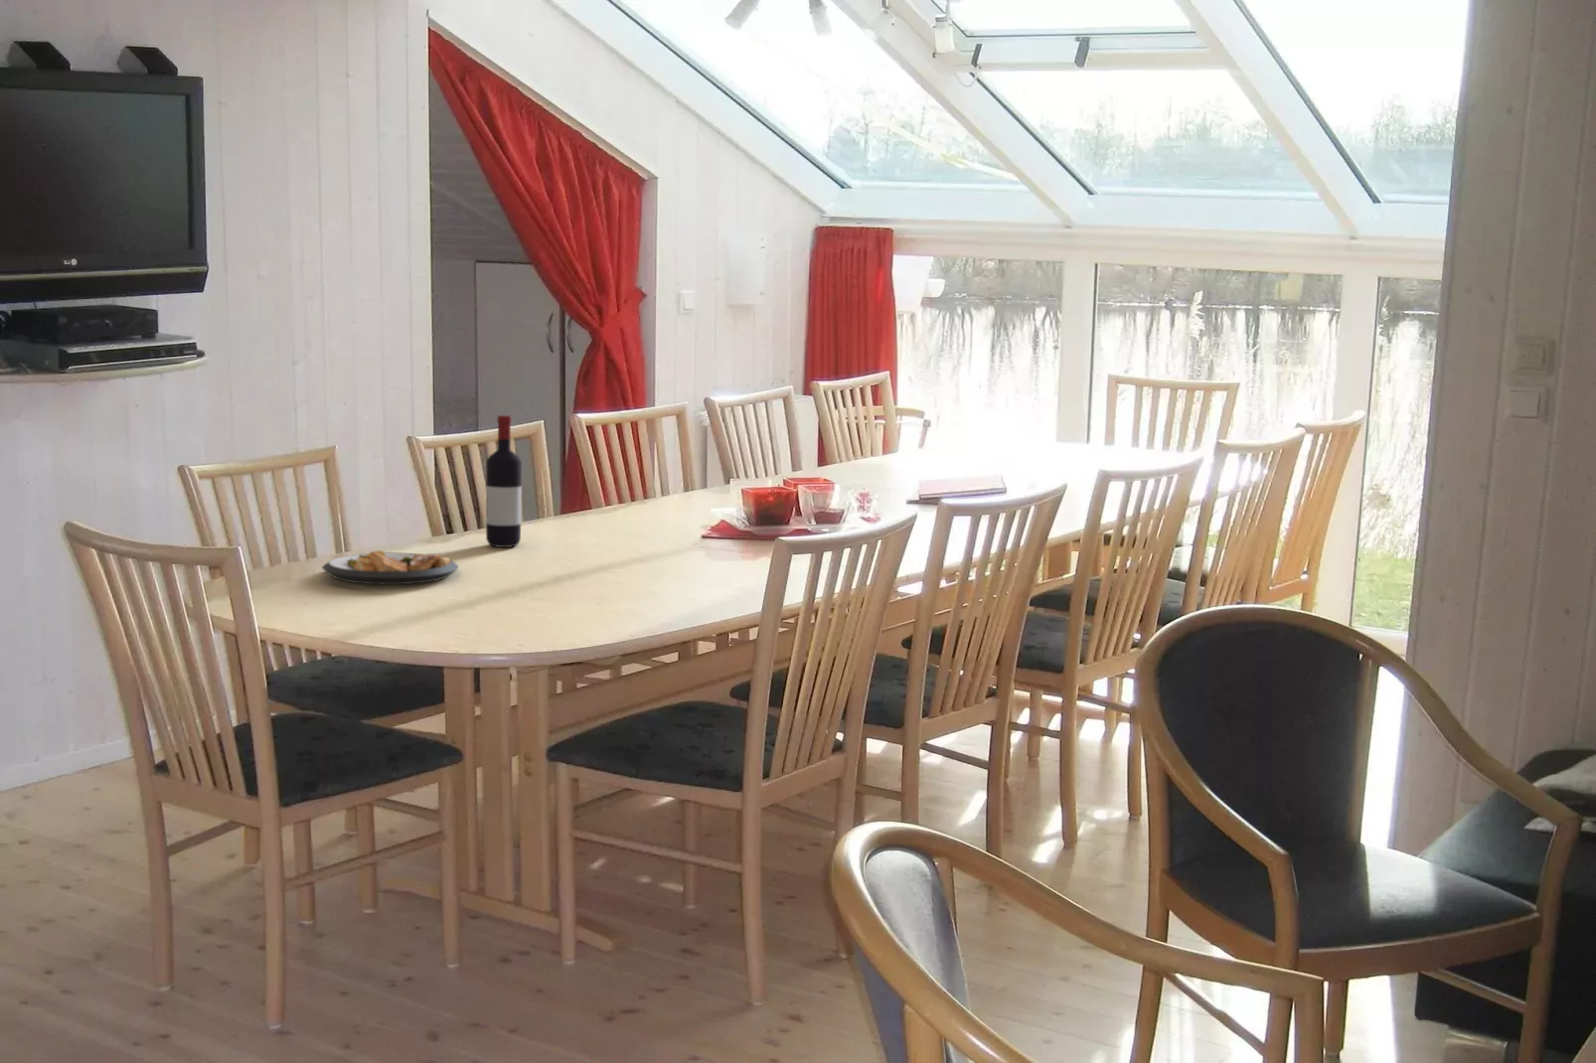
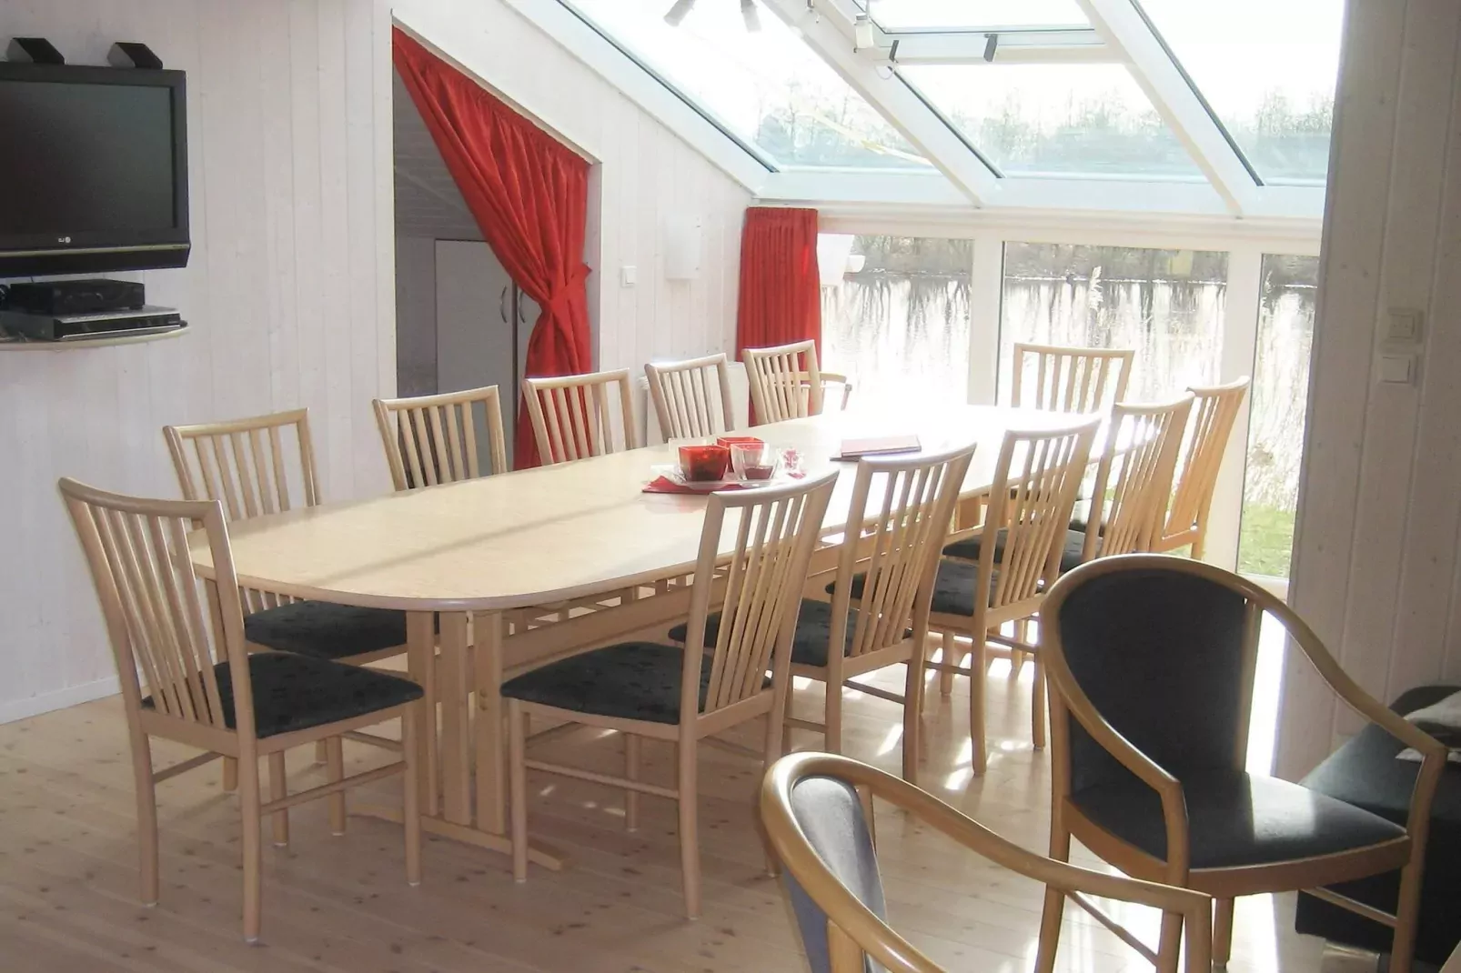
- plate (390, 562)
- wine bottle (504, 479)
